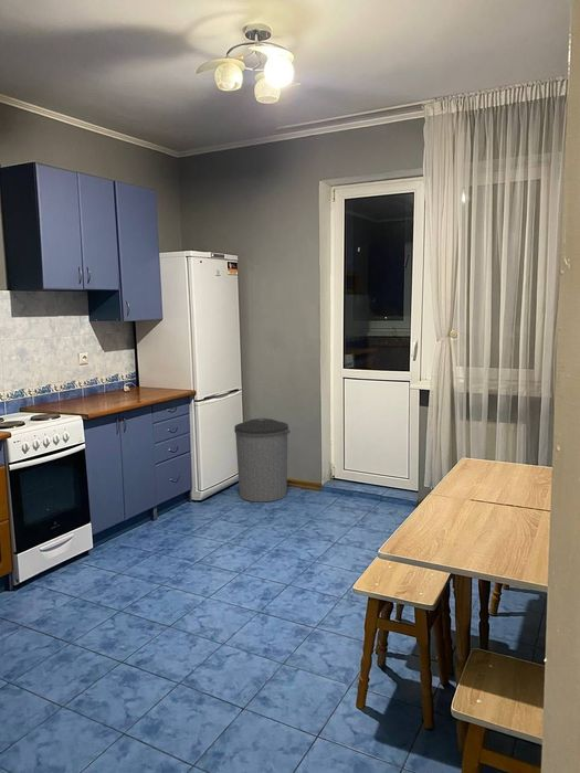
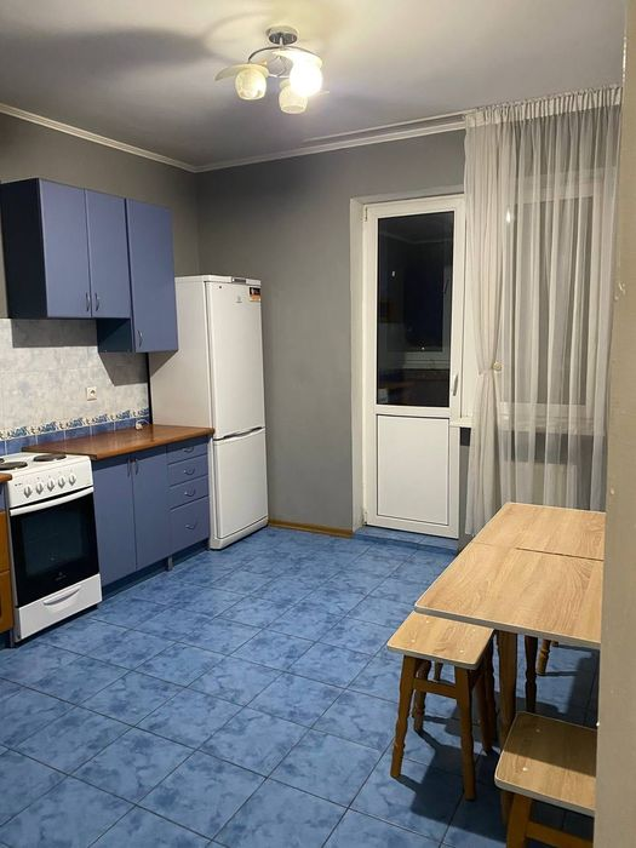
- trash can (262, 456)
